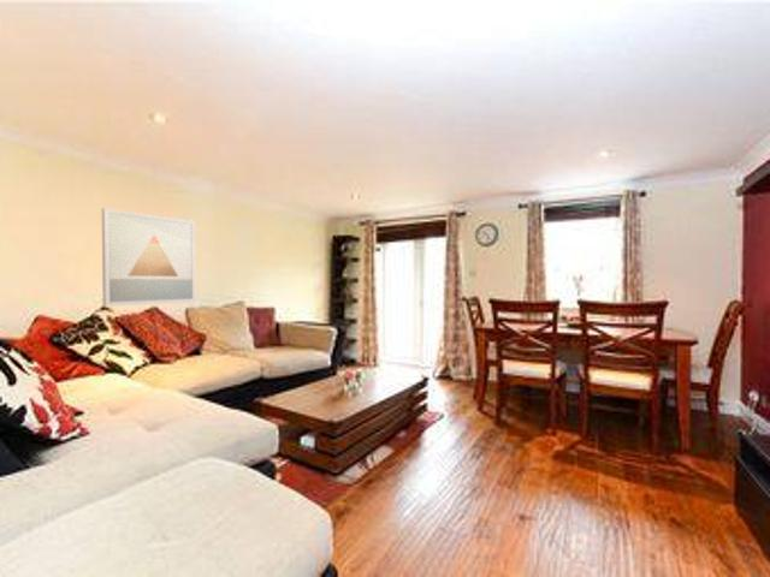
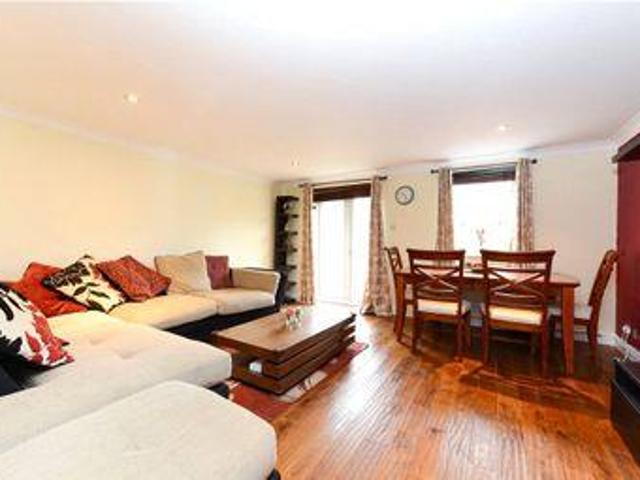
- wall art (153, 260)
